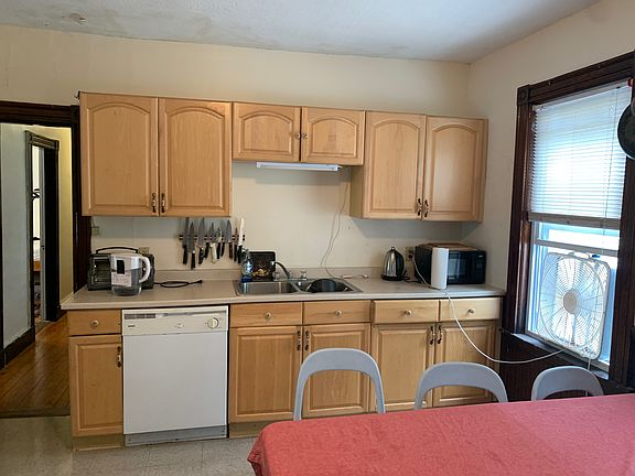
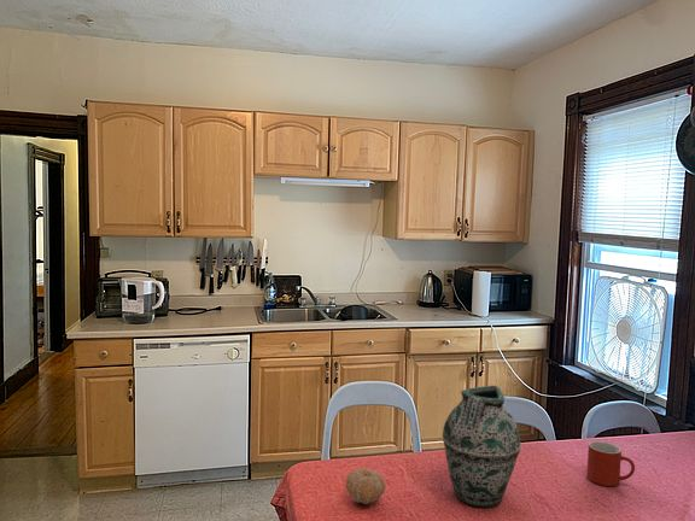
+ vase (480, 444)
+ mug (611, 464)
+ fruit (364, 486)
